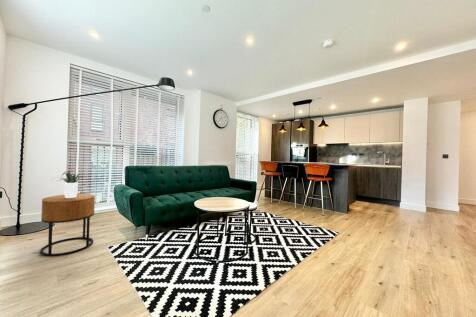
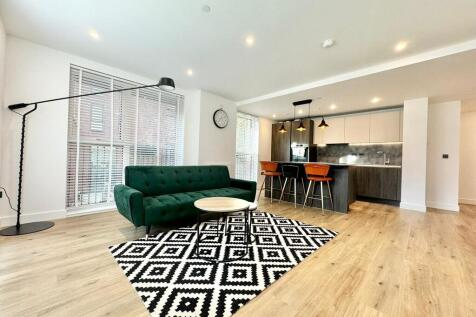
- side table (69, 221)
- potted plant (70, 184)
